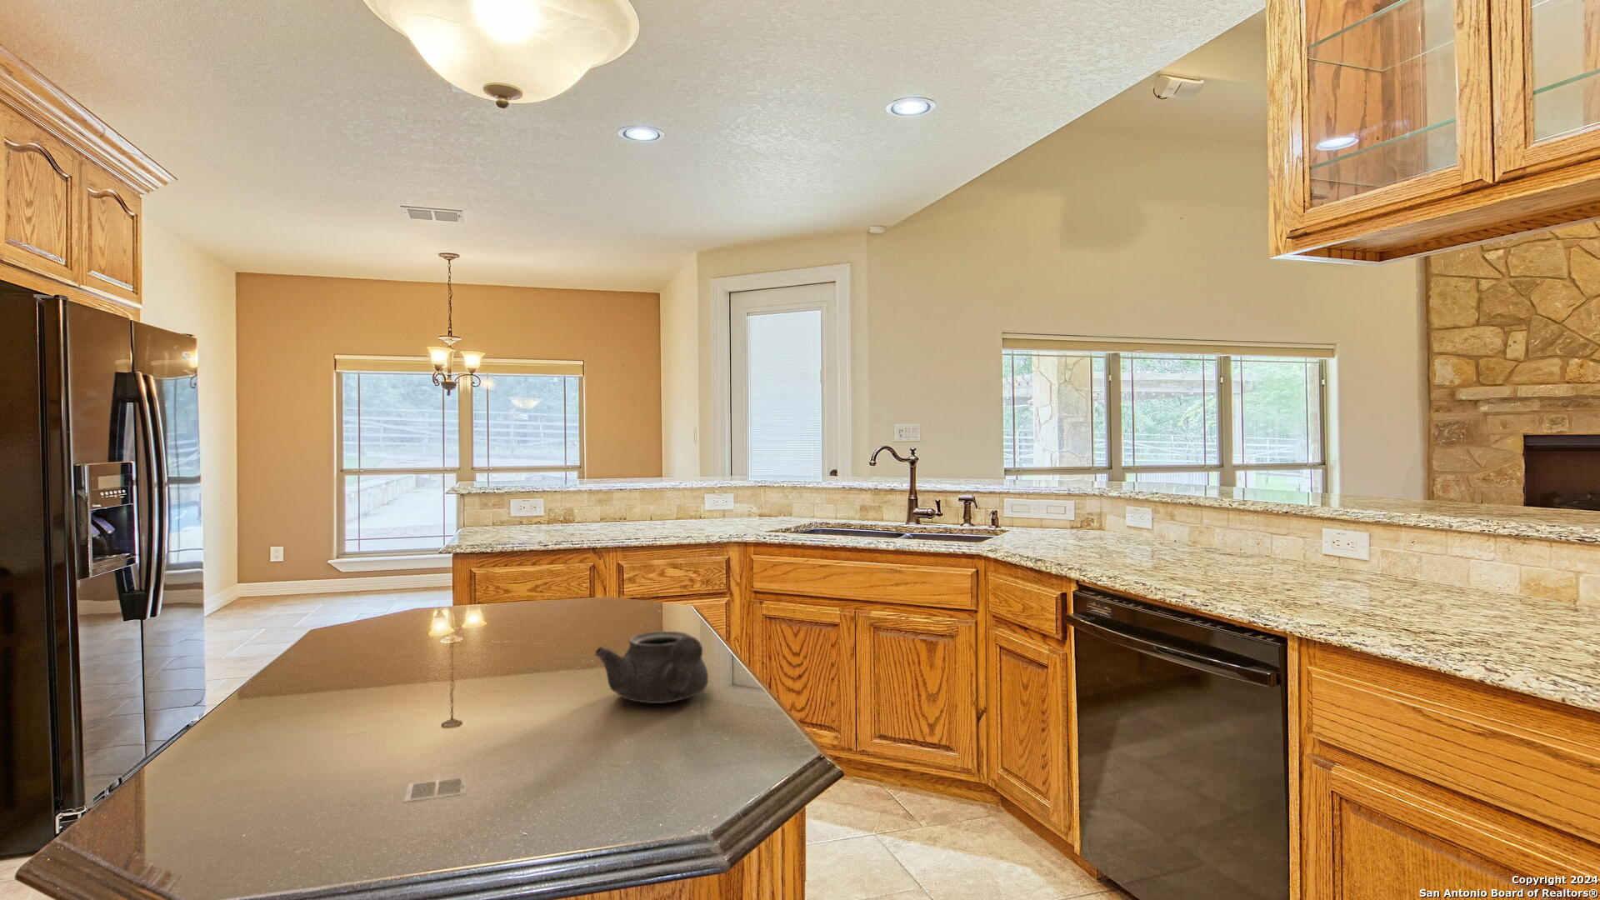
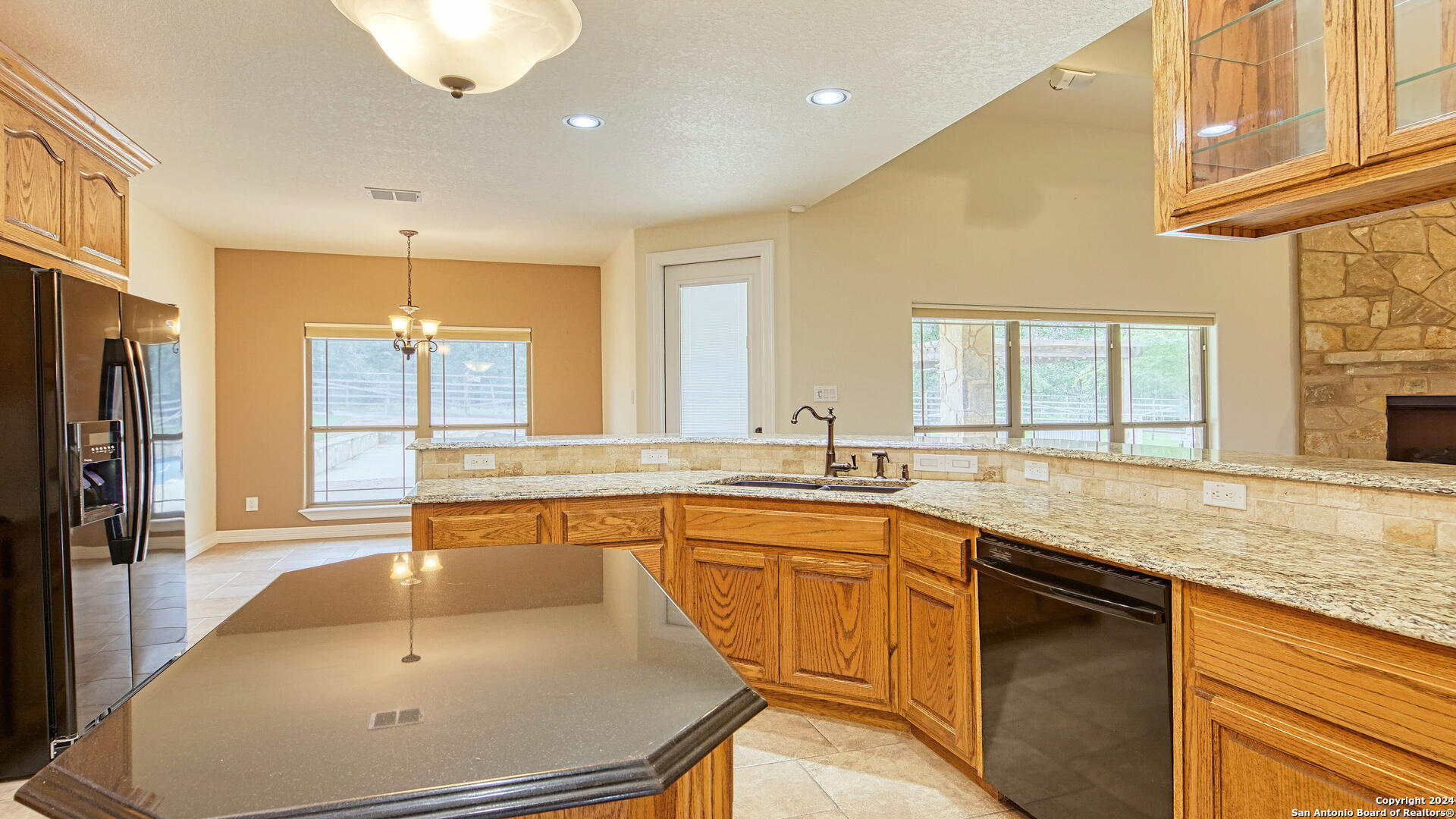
- teapot (662, 664)
